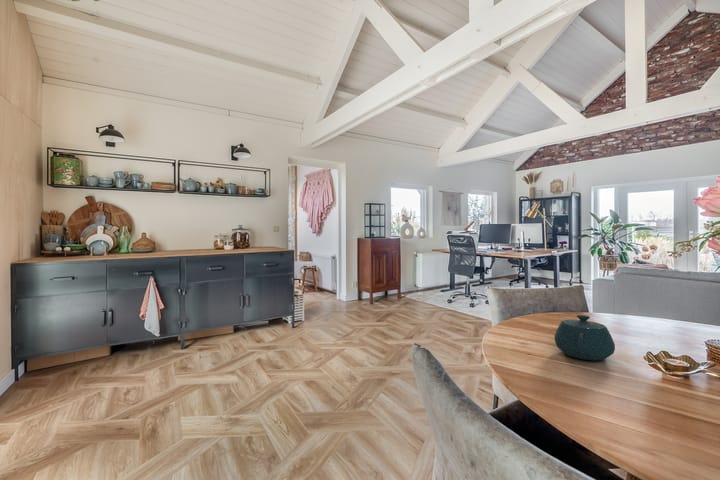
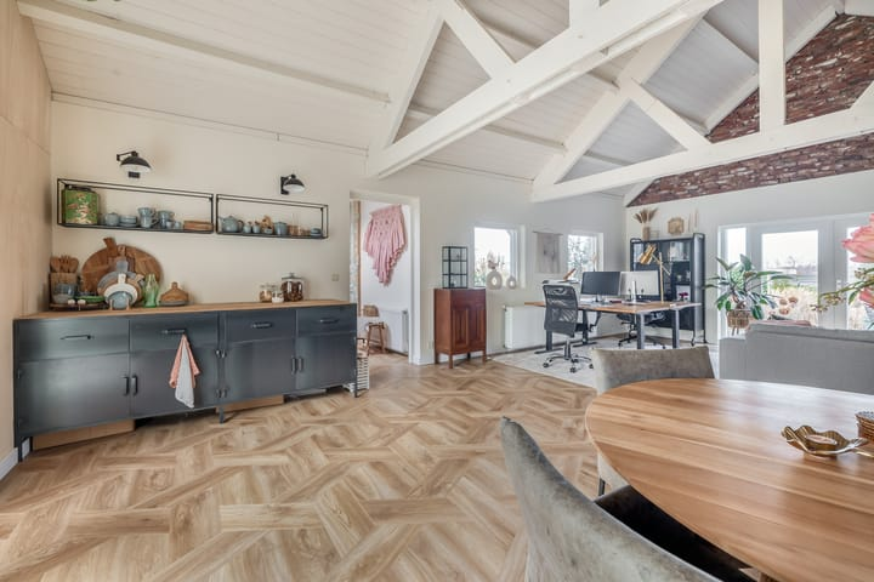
- teapot (583, 334)
